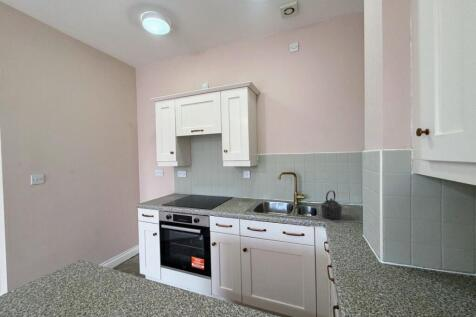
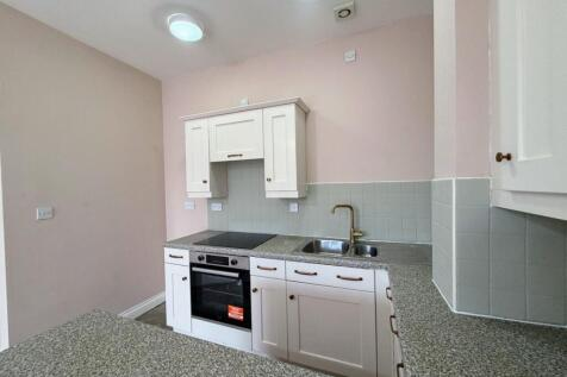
- kettle (329, 204)
